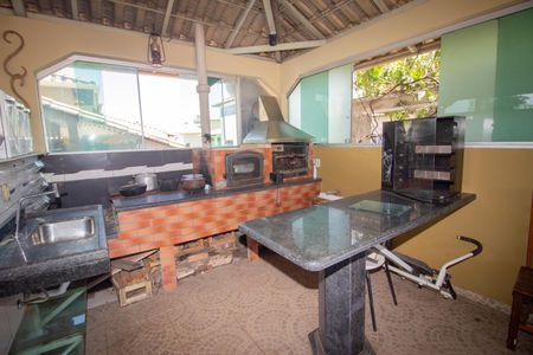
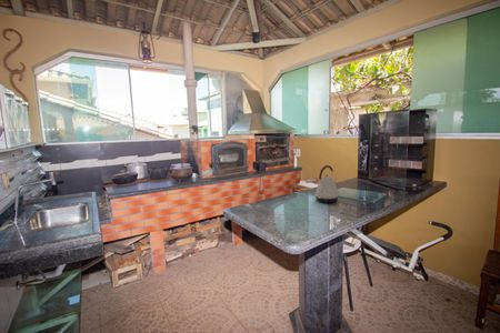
+ kettle (327, 183)
